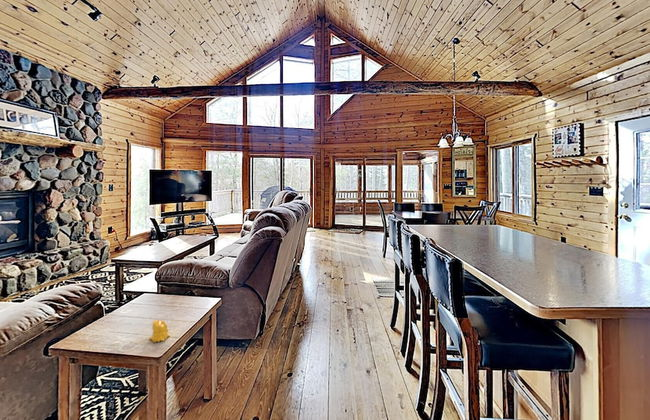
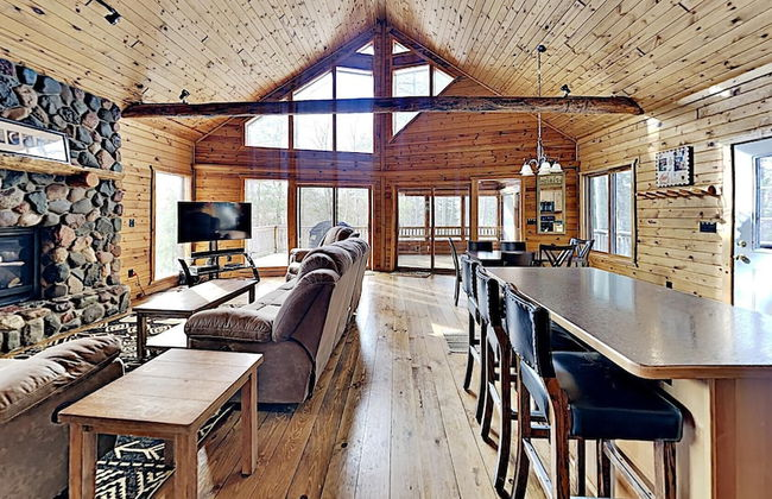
- candle (160, 329)
